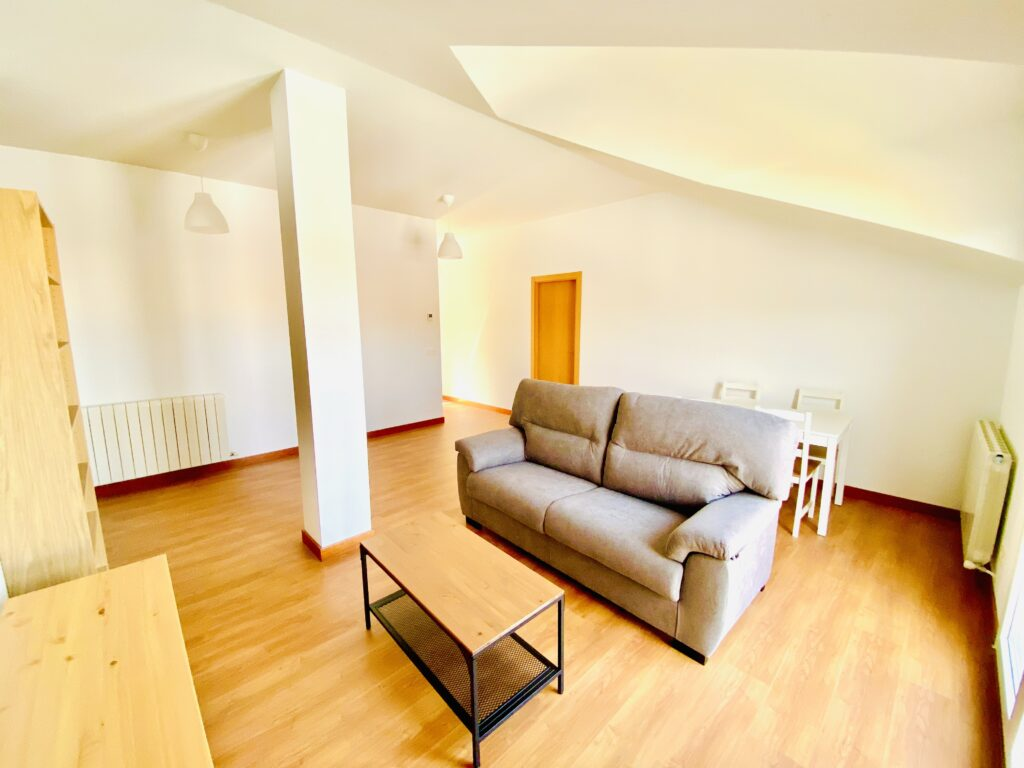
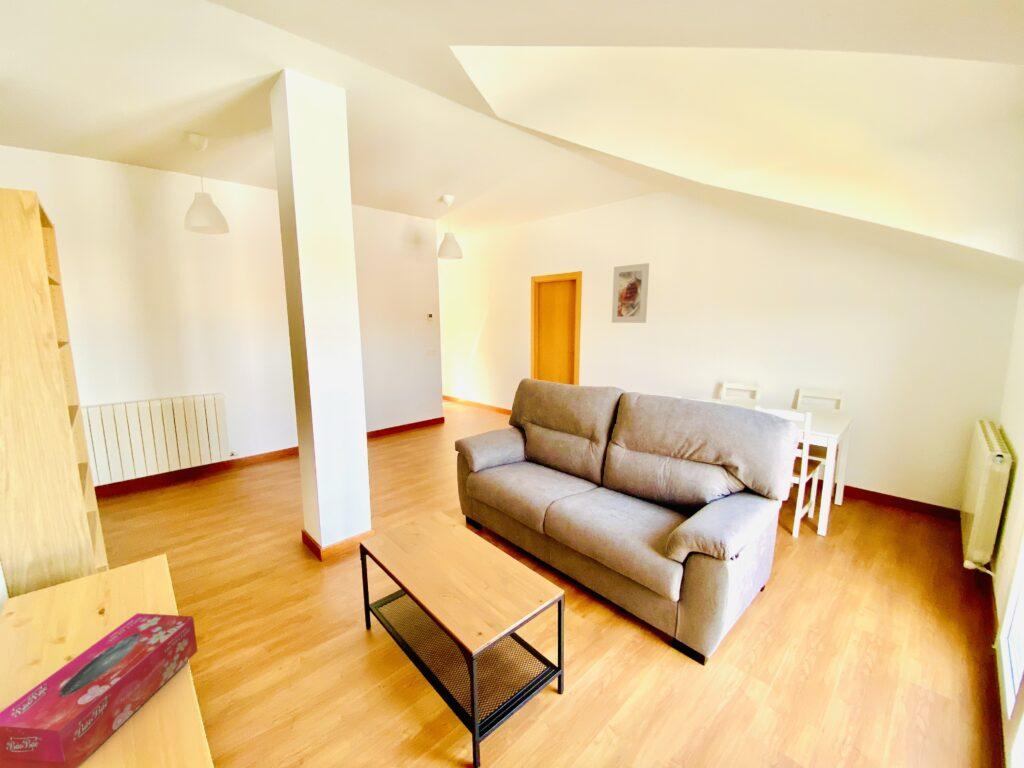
+ tissue box (107, 682)
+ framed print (629, 294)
